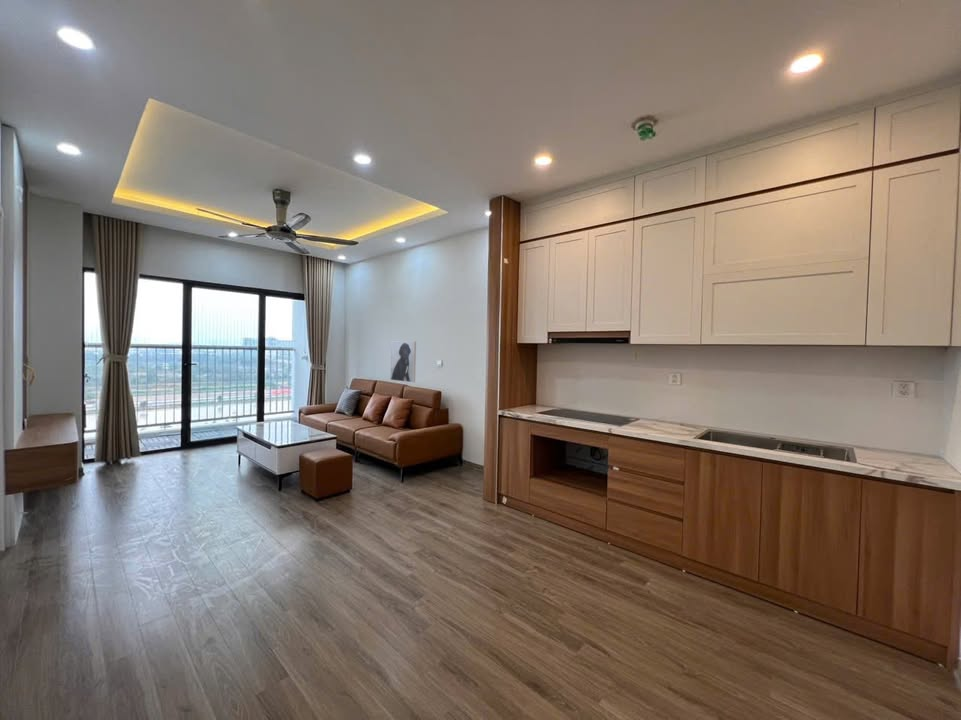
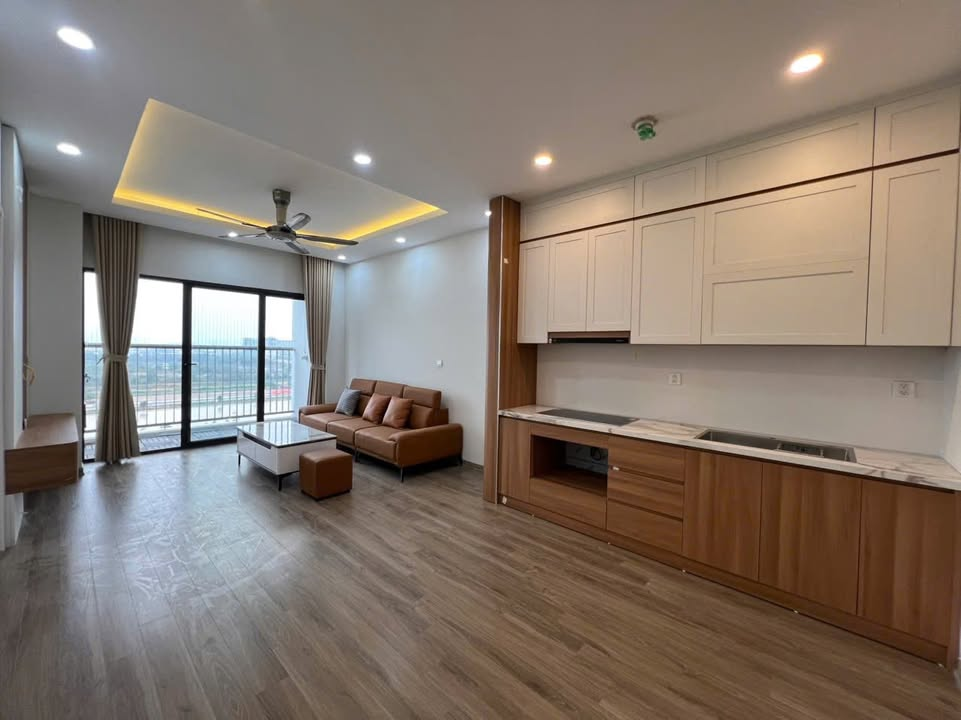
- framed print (402, 361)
